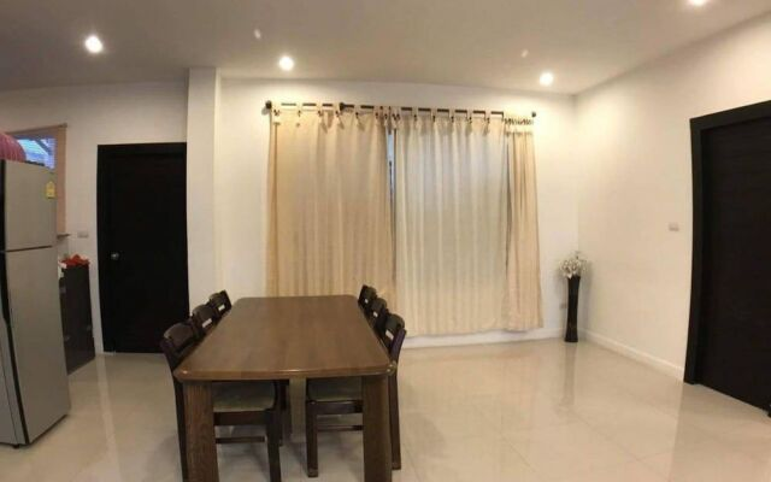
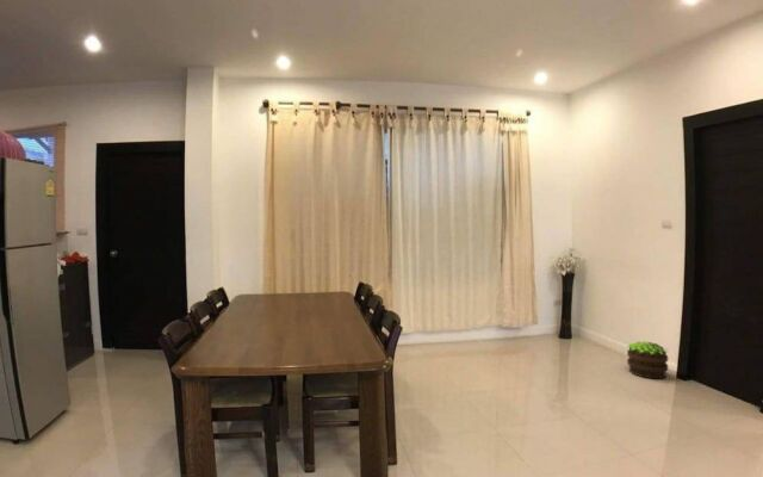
+ potted plant (646, 358)
